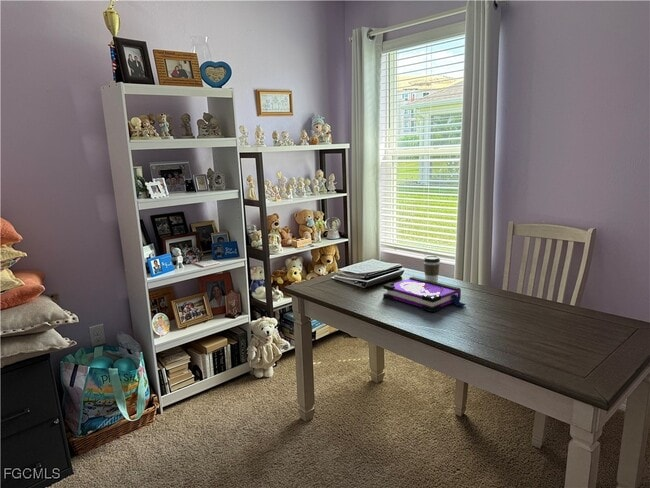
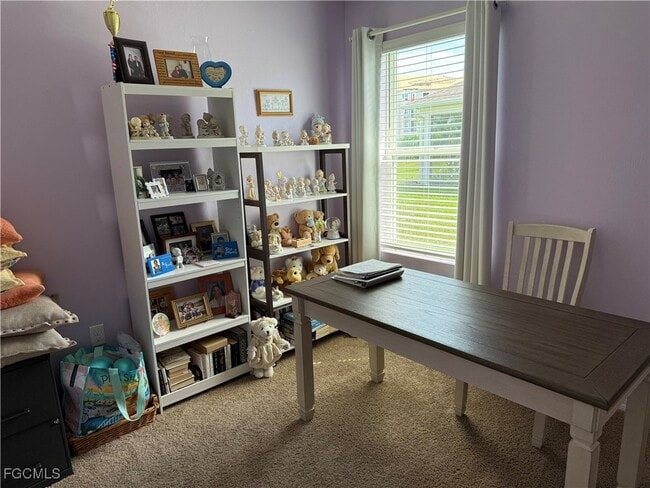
- coffee cup (431, 269)
- board game (425, 293)
